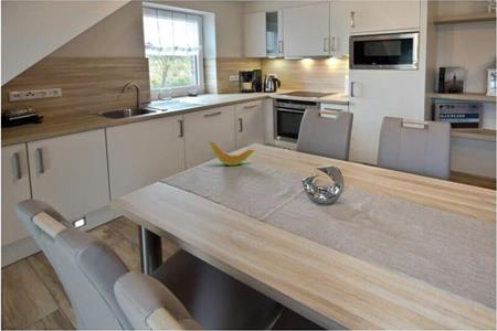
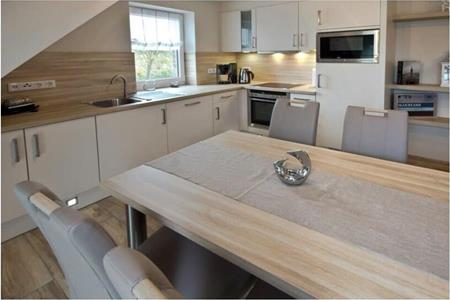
- cantaloupe slice (232, 154)
